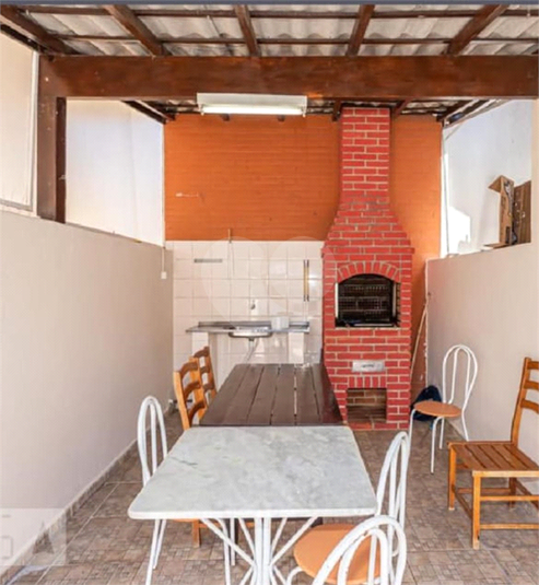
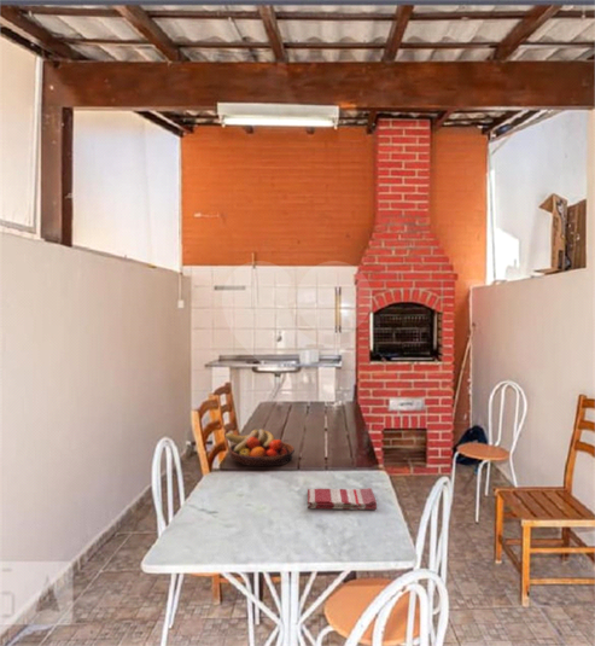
+ fruit bowl (261, 446)
+ dish towel (340, 496)
